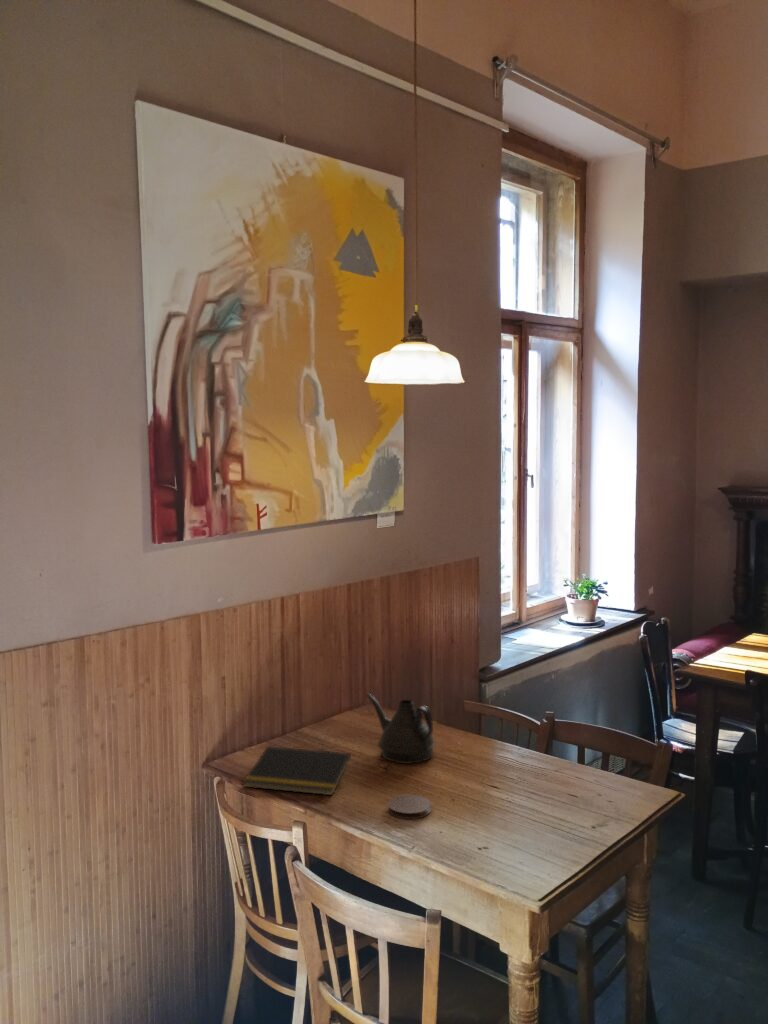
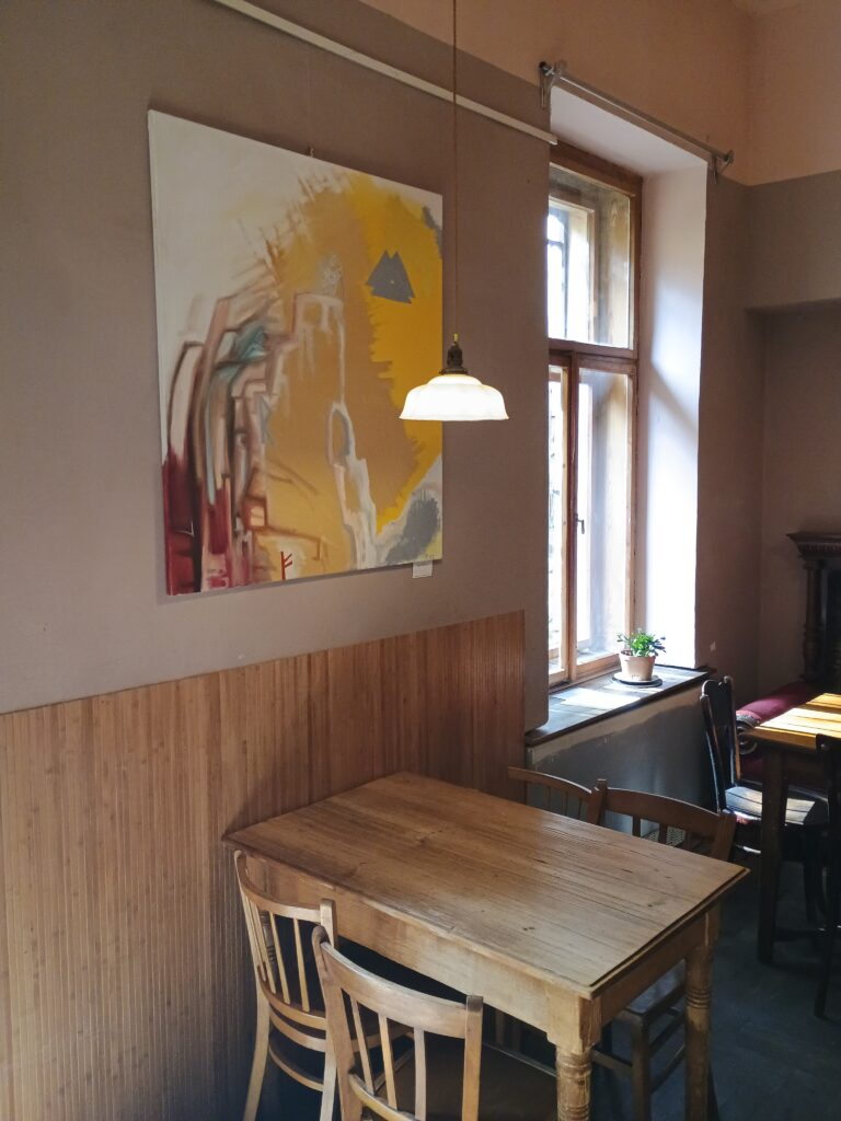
- coaster (409, 806)
- notepad (298, 769)
- teapot (399, 725)
